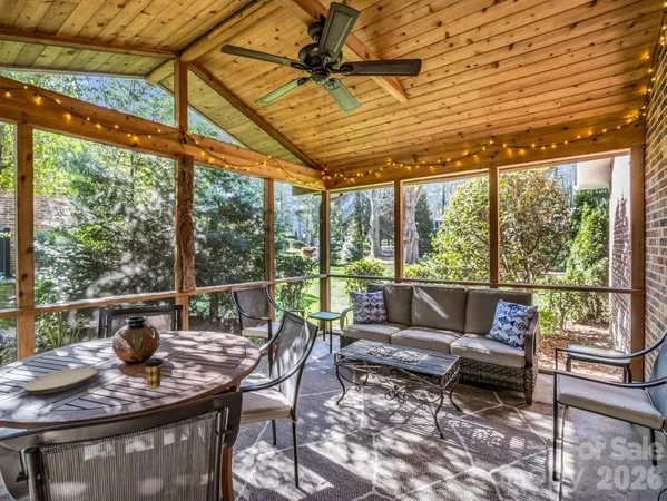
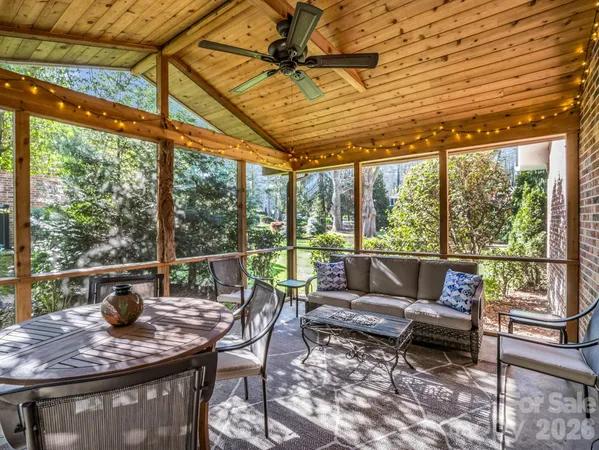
- coffee cup (154, 373)
- plate (62, 380)
